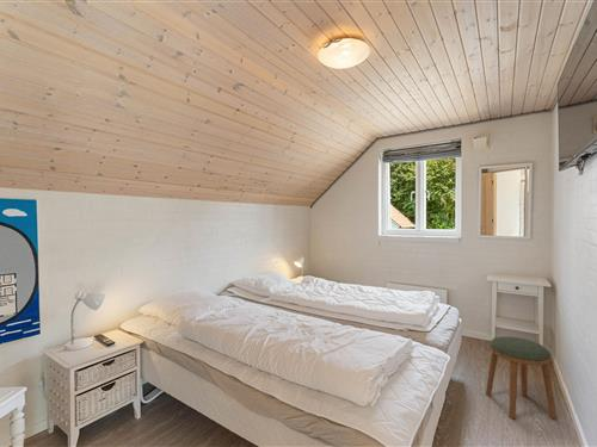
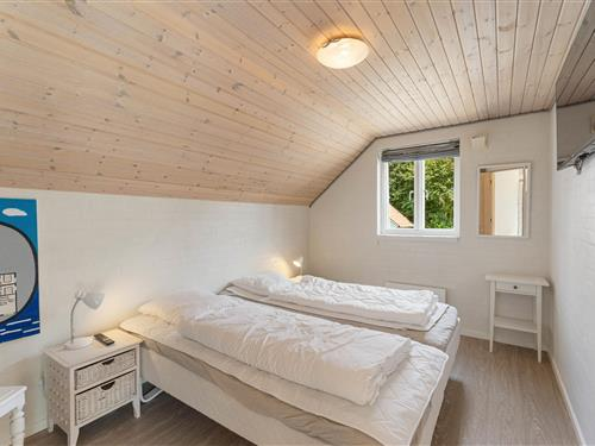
- stool (521, 373)
